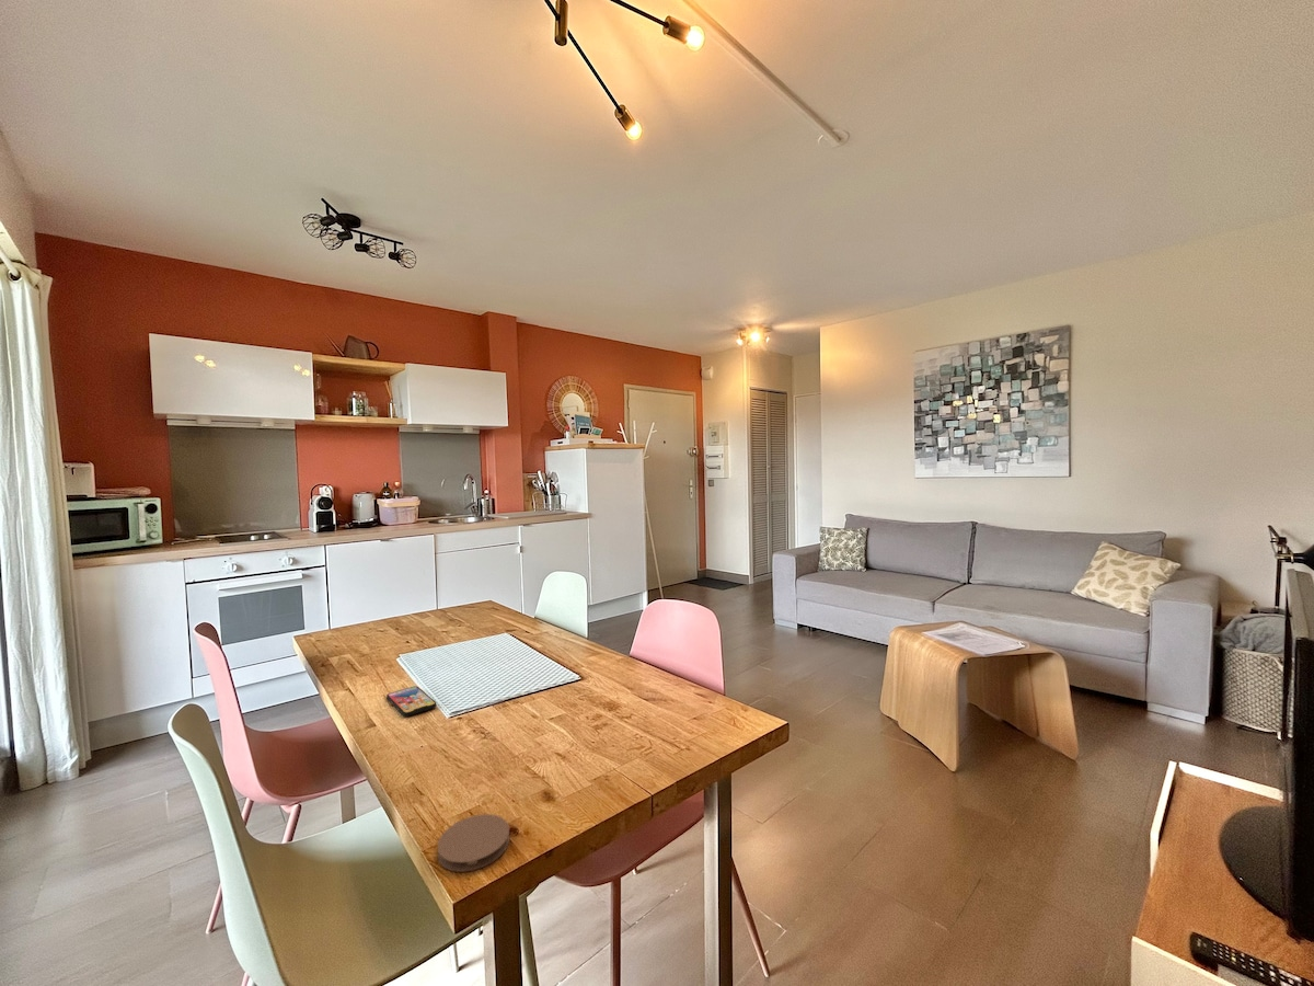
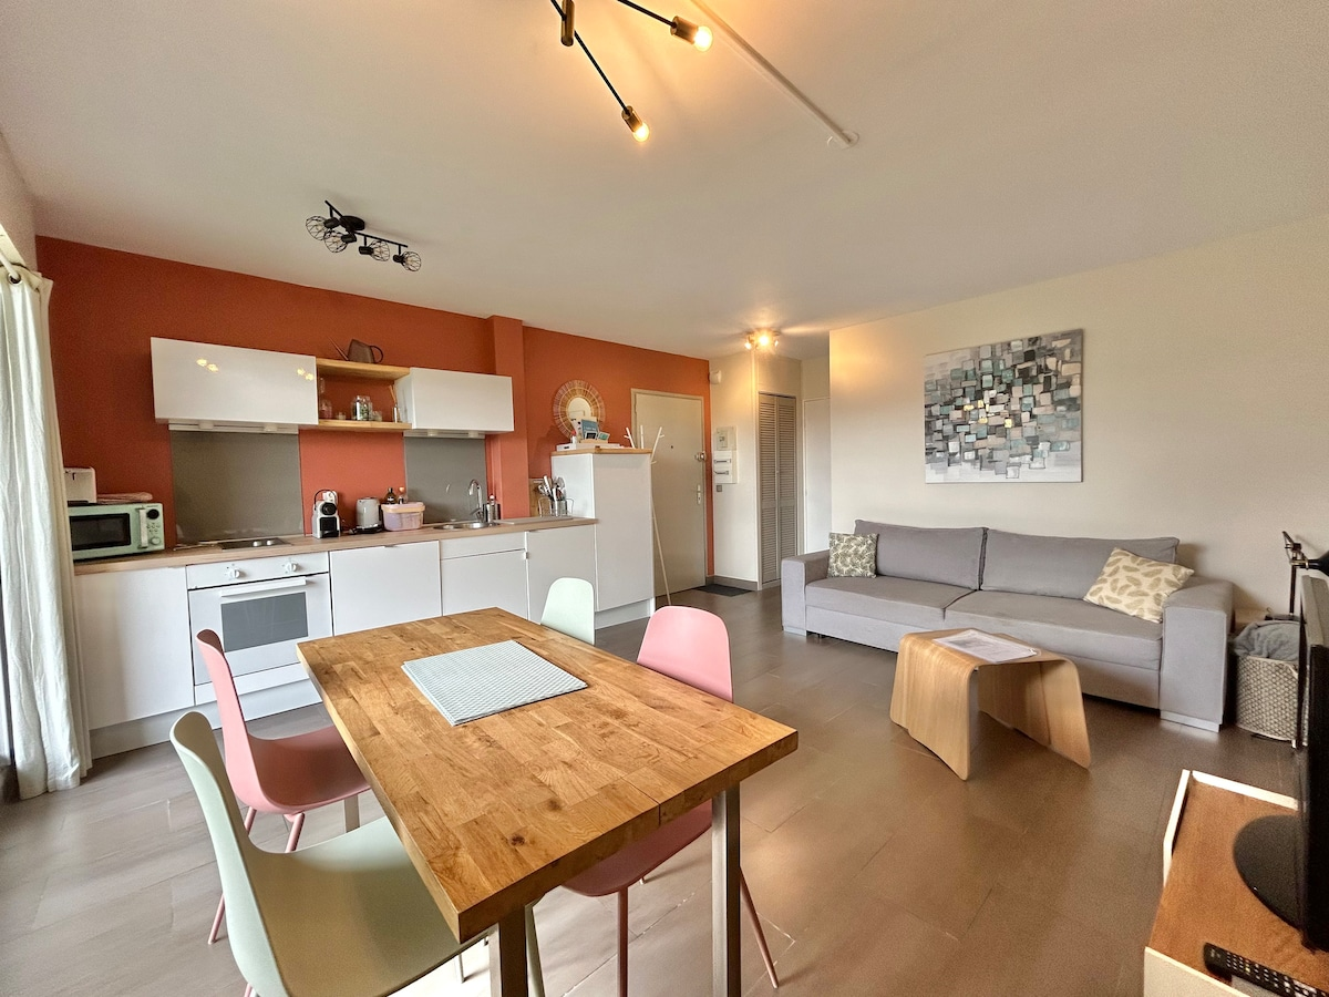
- coaster (474, 840)
- smartphone (411, 700)
